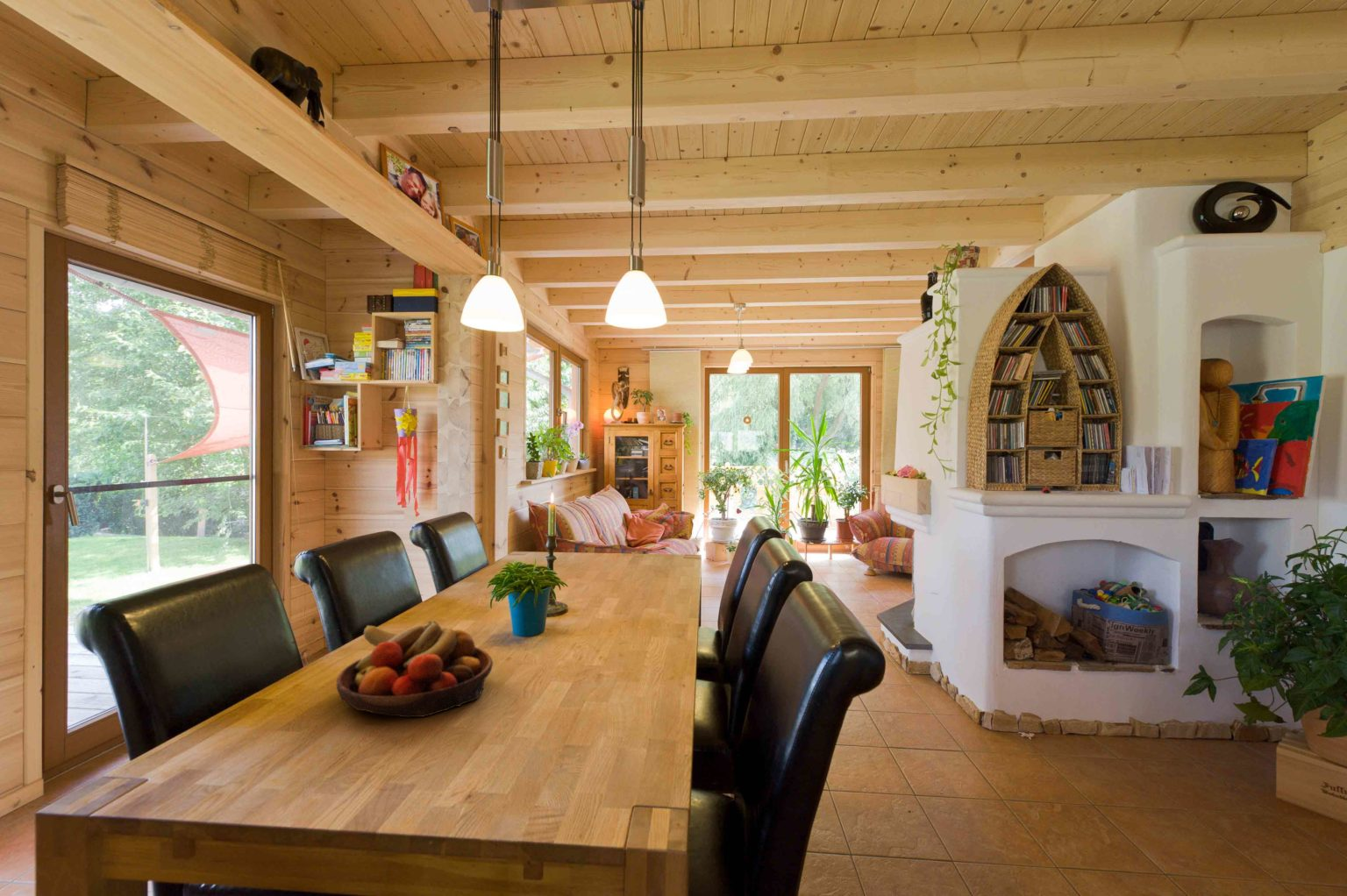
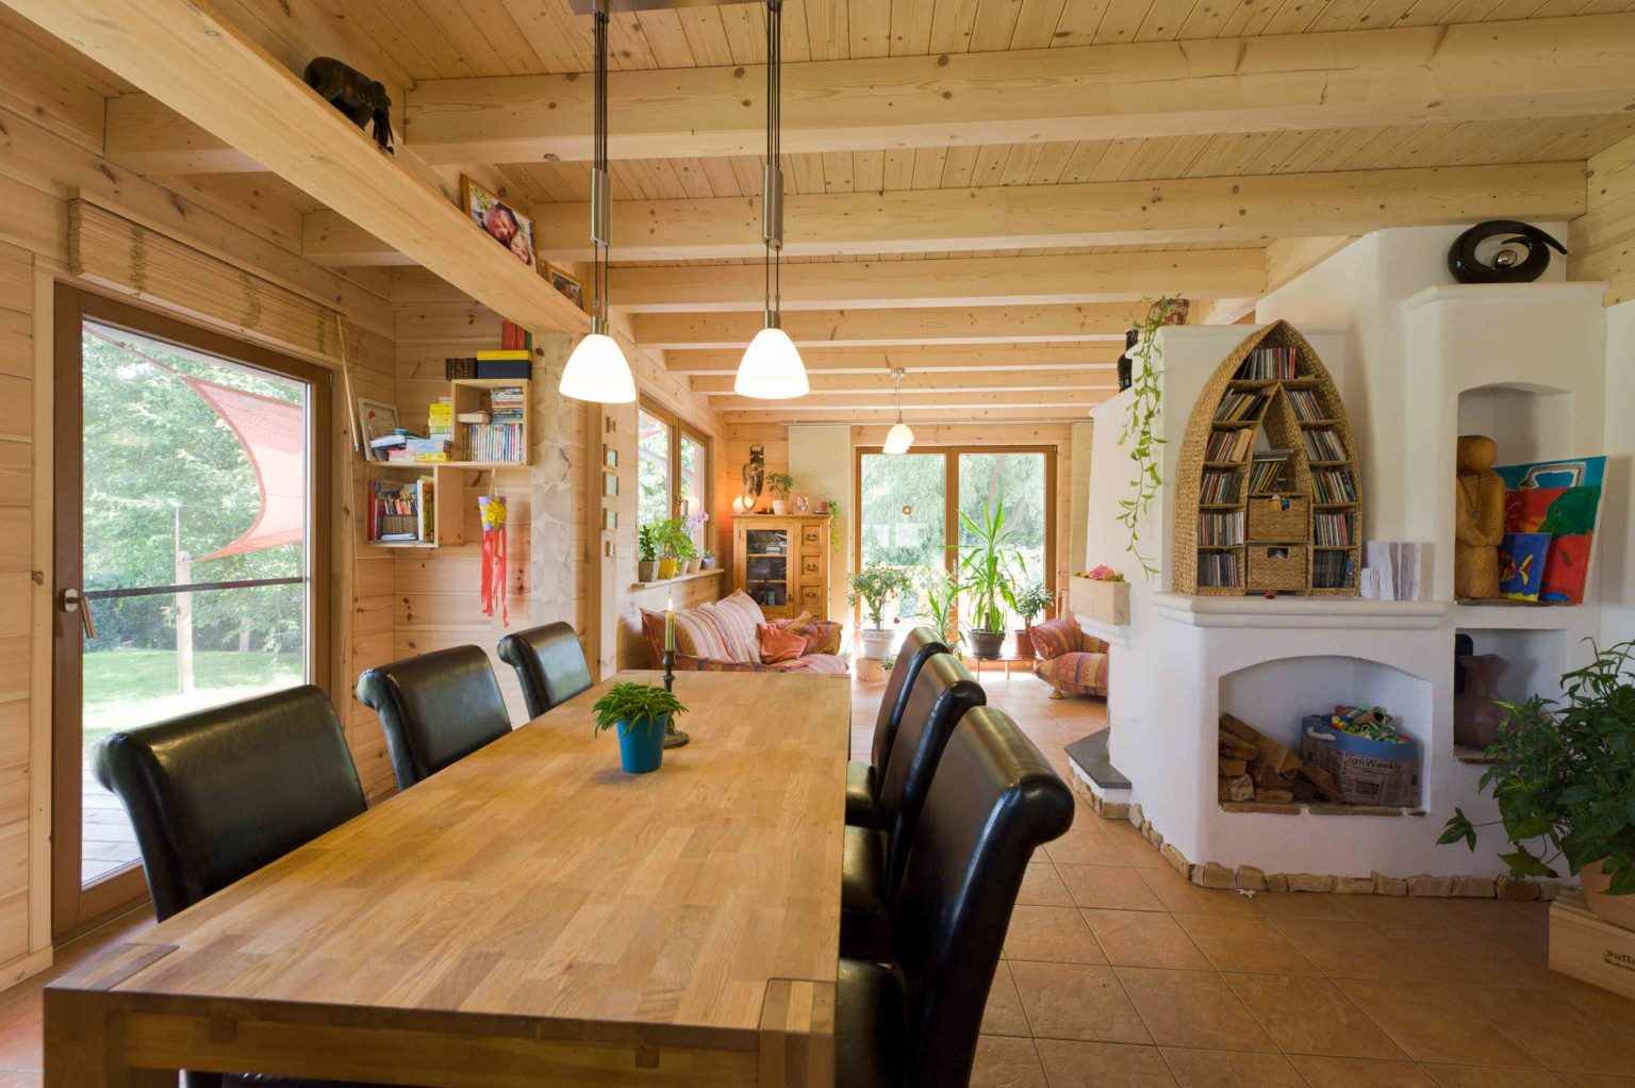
- fruit bowl (416, 661)
